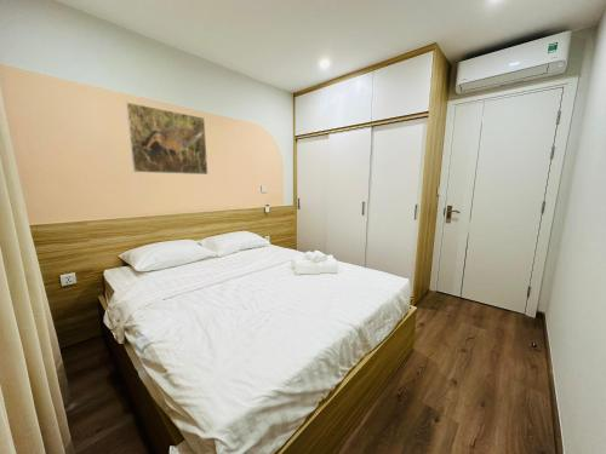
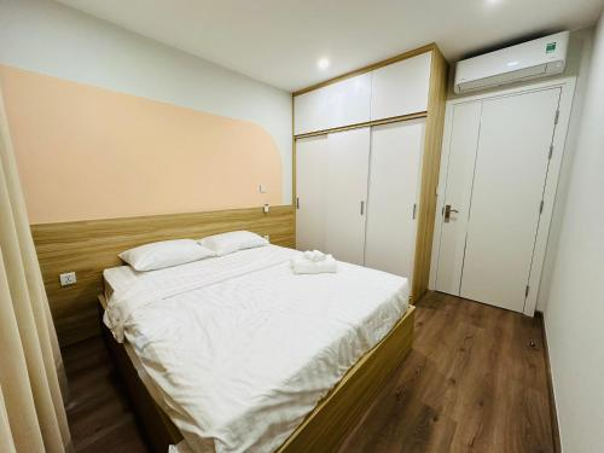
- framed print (171, 143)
